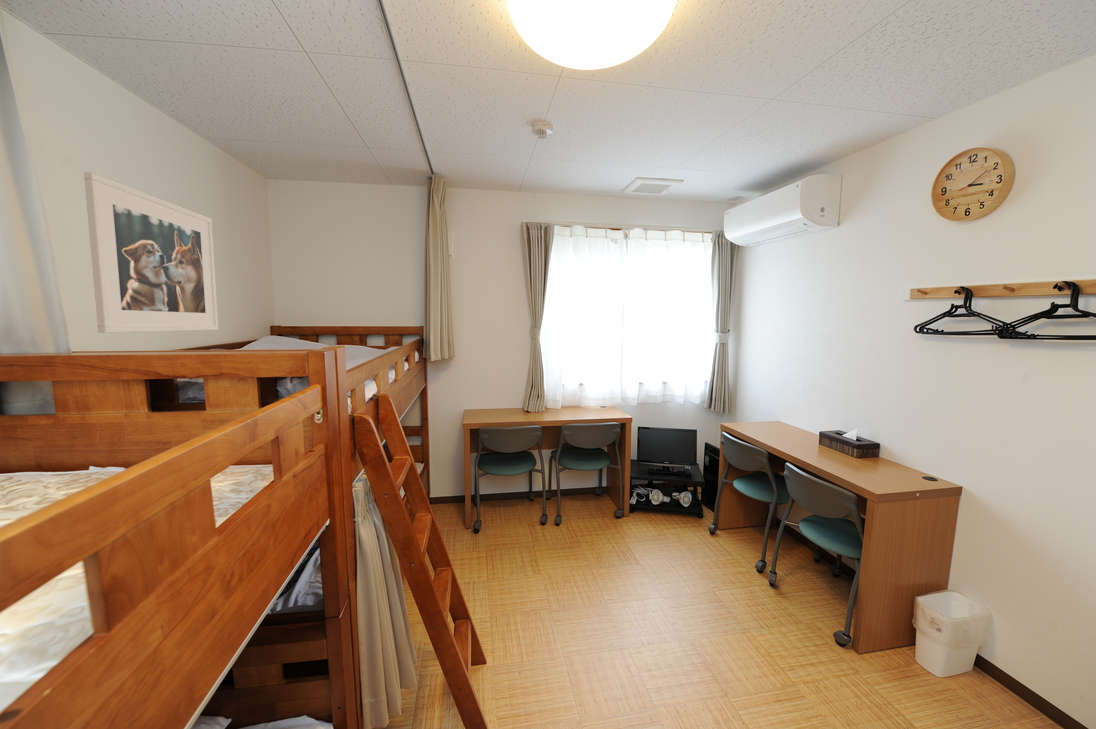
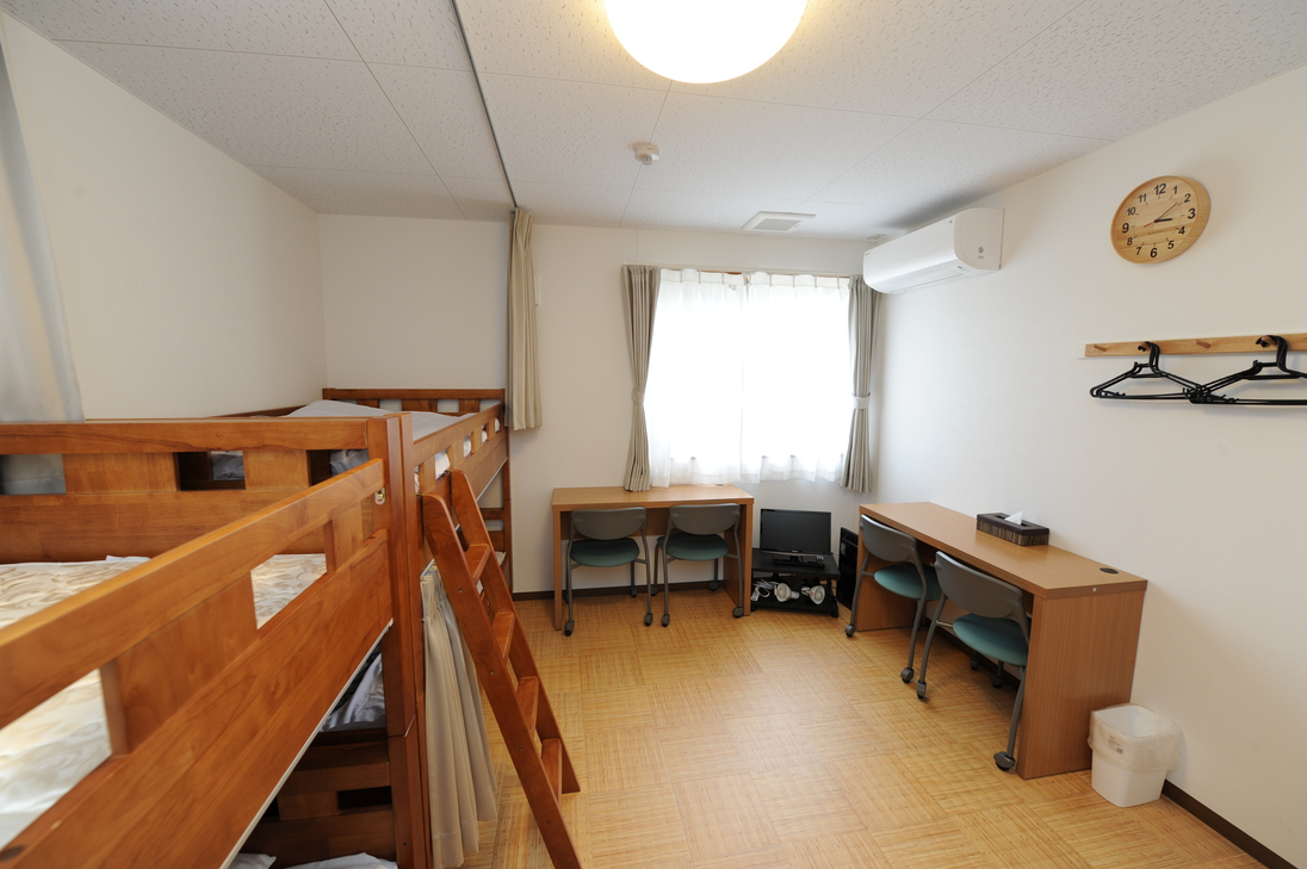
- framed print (164, 266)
